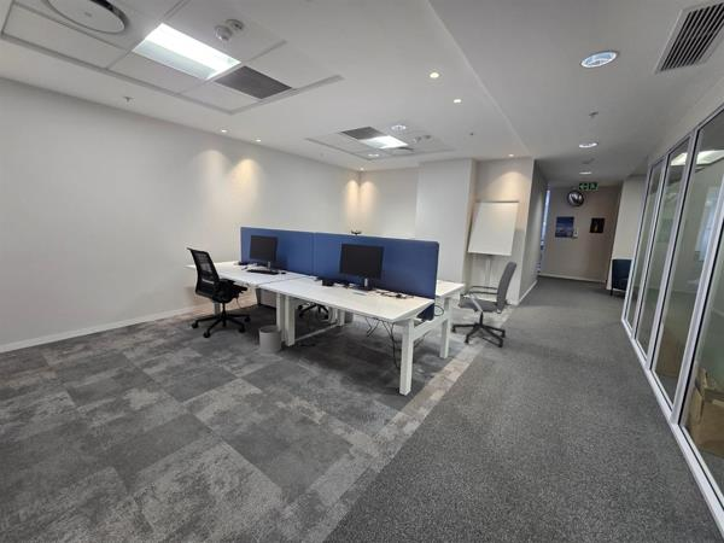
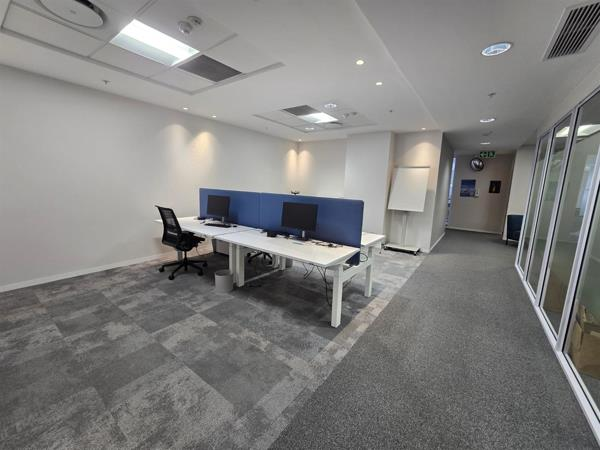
- office chair (480, 299)
